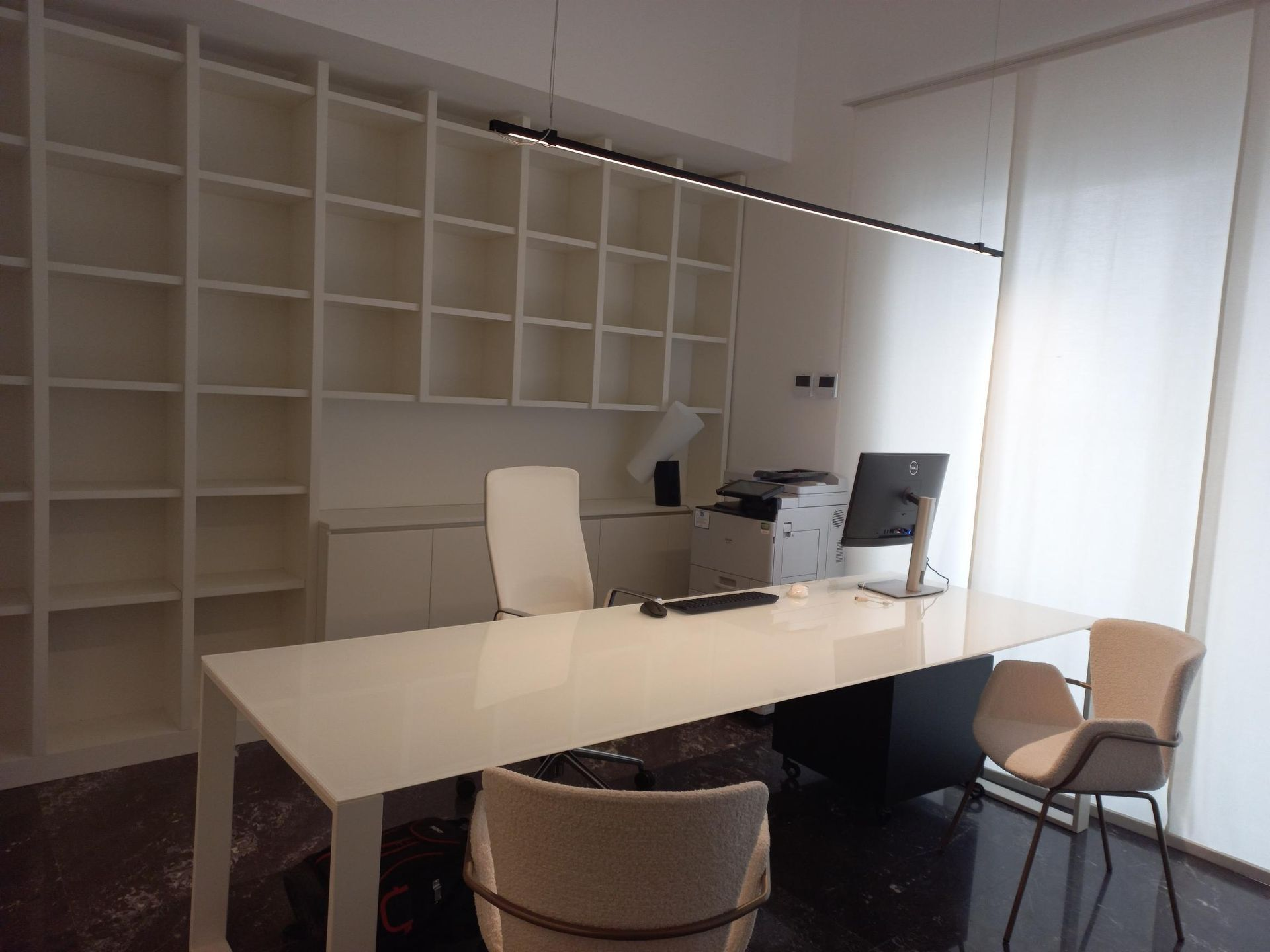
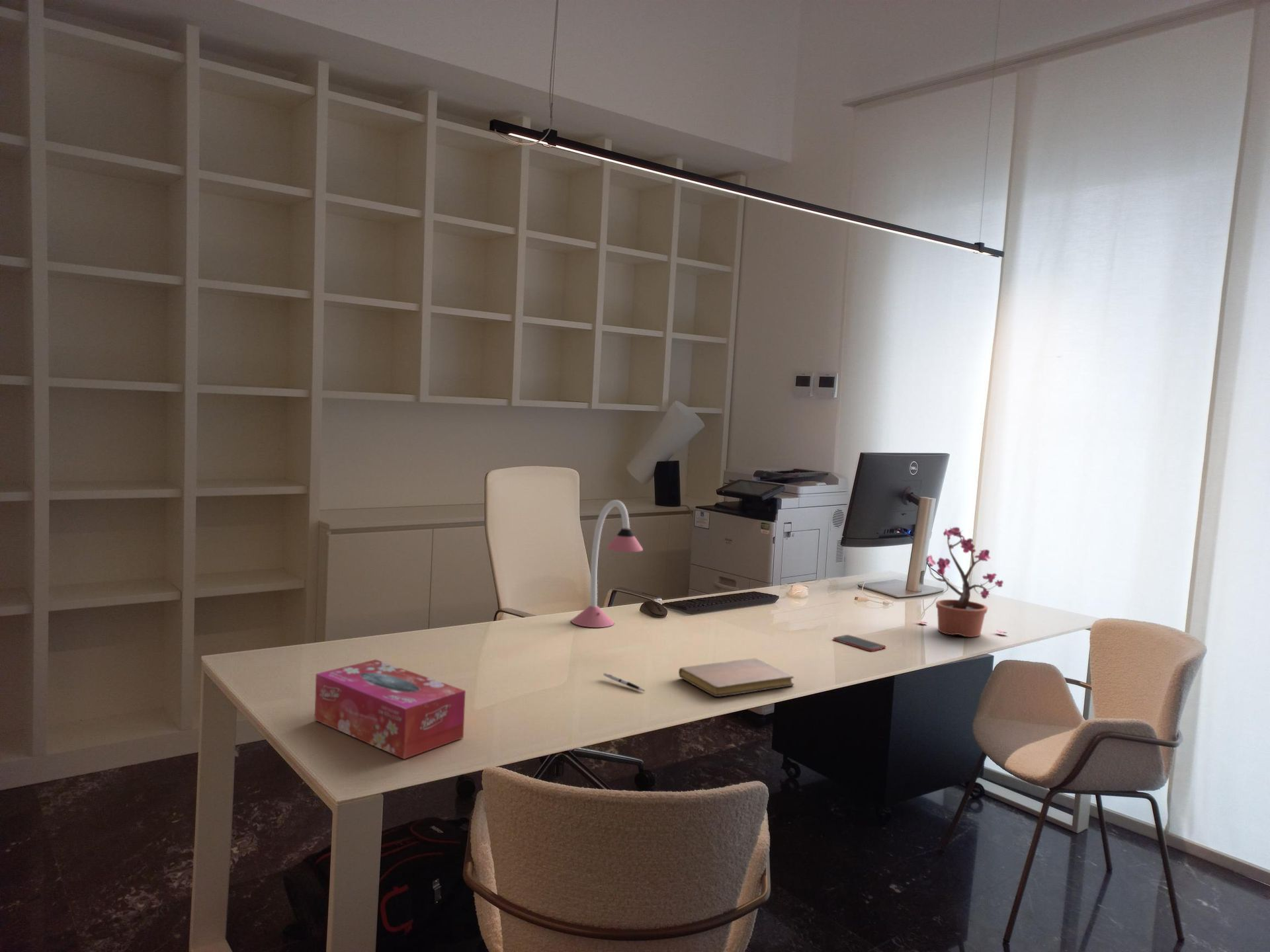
+ potted plant (967, 580)
+ cell phone (859, 643)
+ pen (624, 682)
+ notebook (736, 676)
+ desk lamp (597, 562)
+ tissue box (388, 705)
